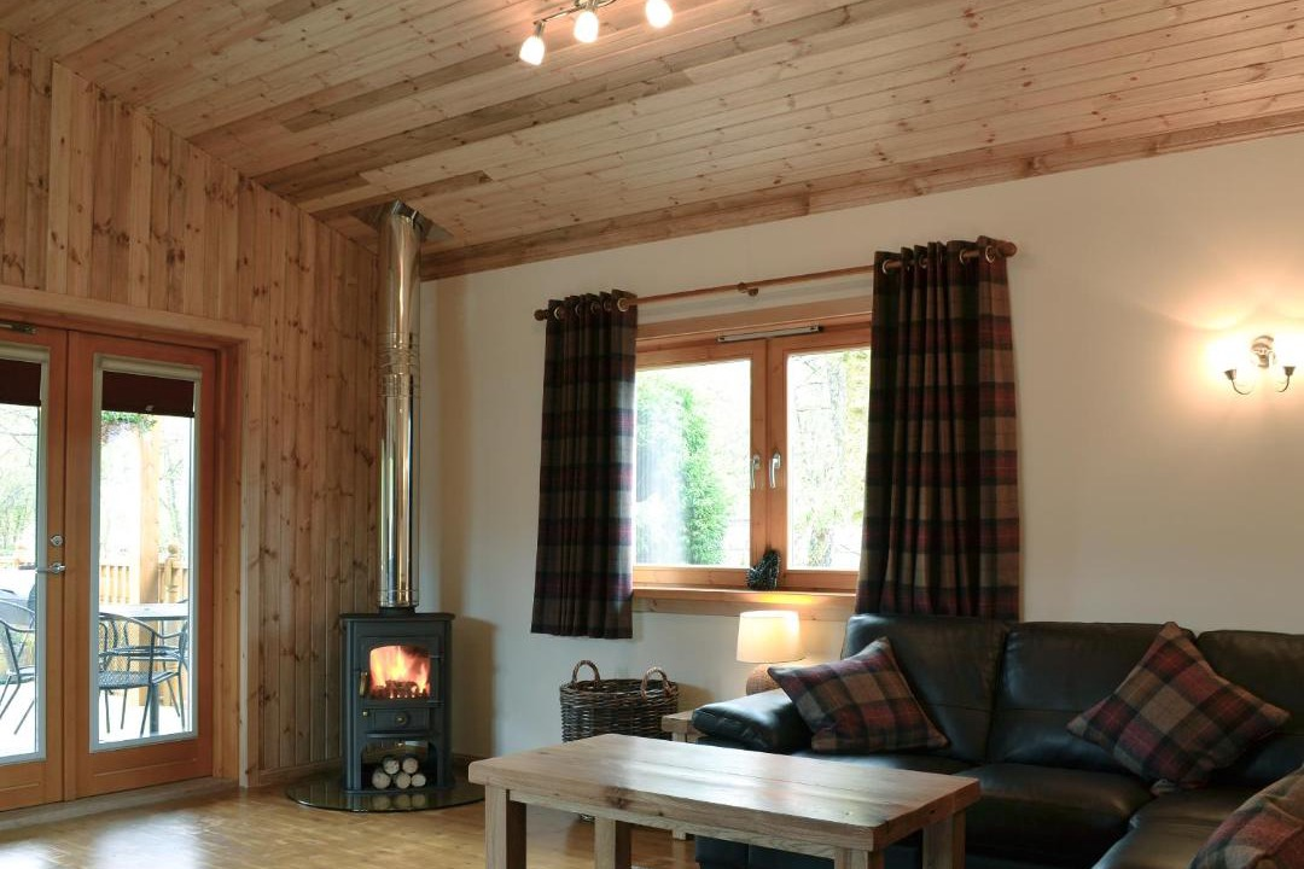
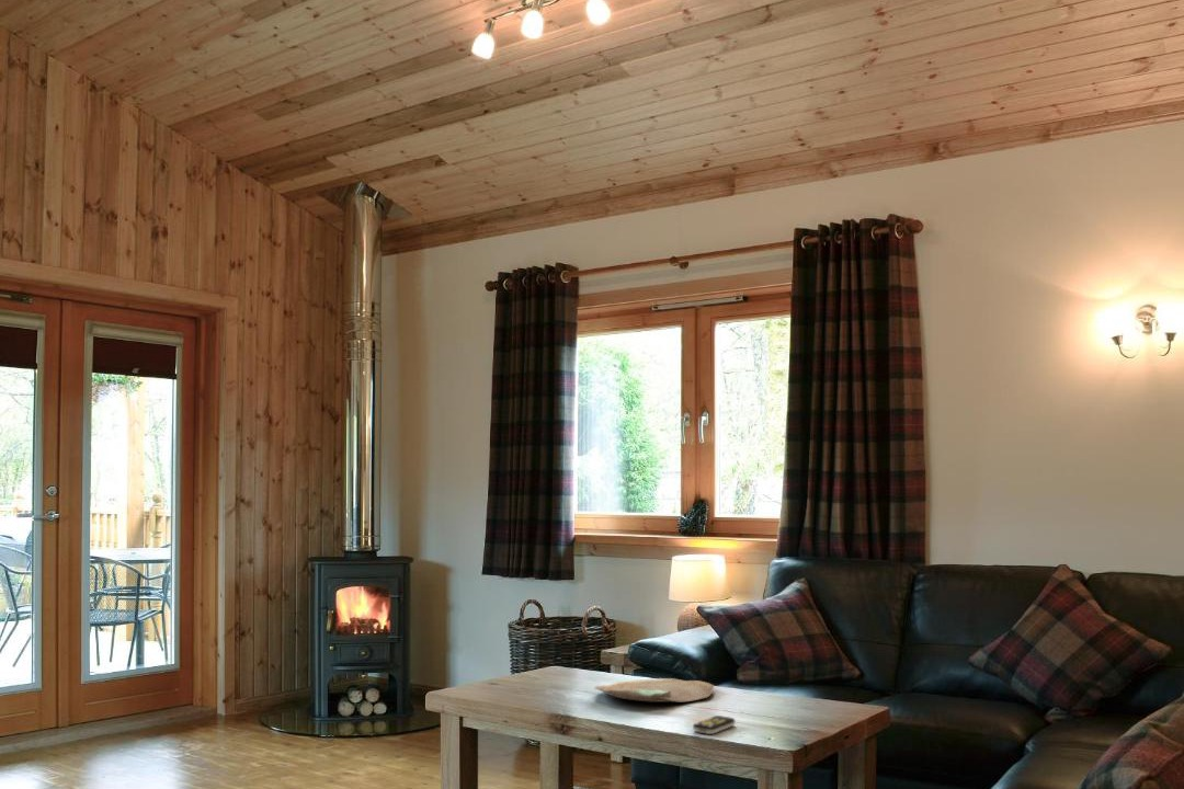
+ decorative bowl (652, 686)
+ remote control (714, 724)
